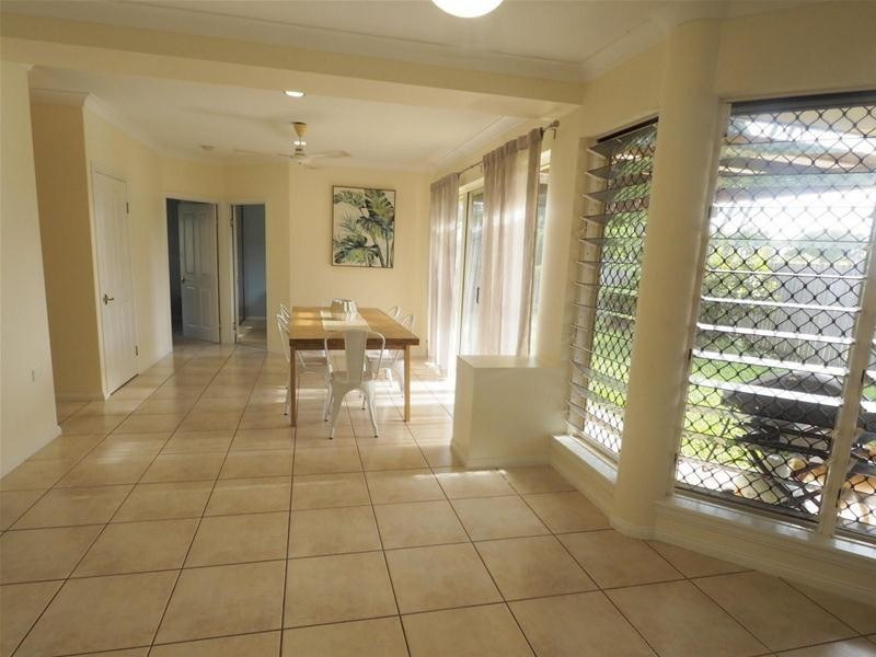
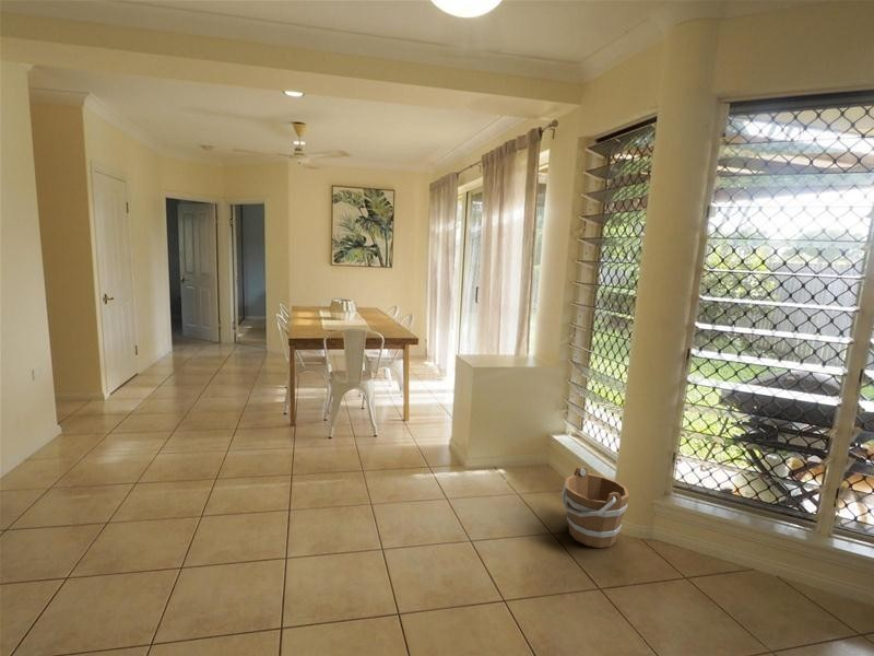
+ bucket (593, 506)
